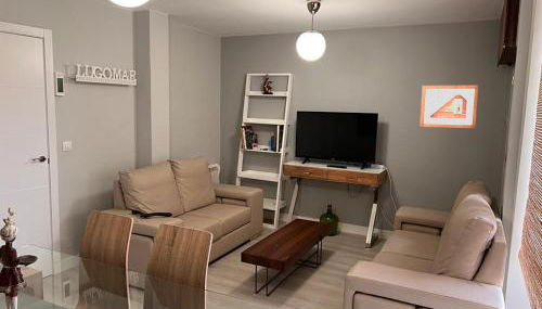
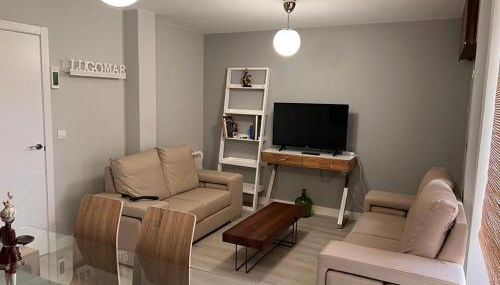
- picture frame (448, 106)
